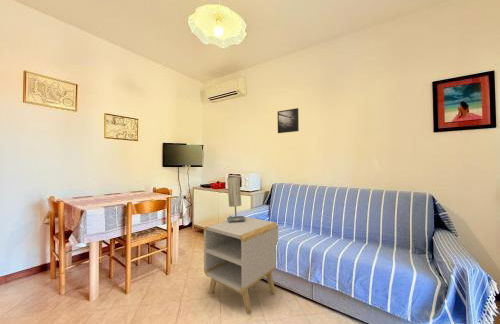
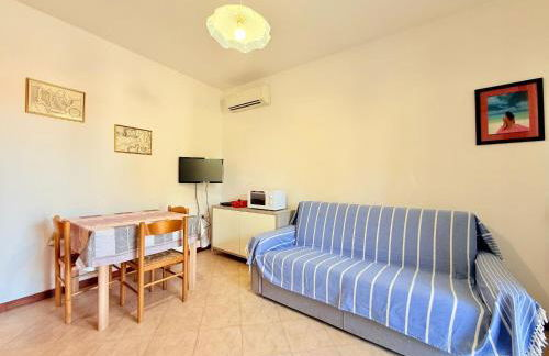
- table lamp (236, 199)
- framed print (287, 121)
- side table (241, 258)
